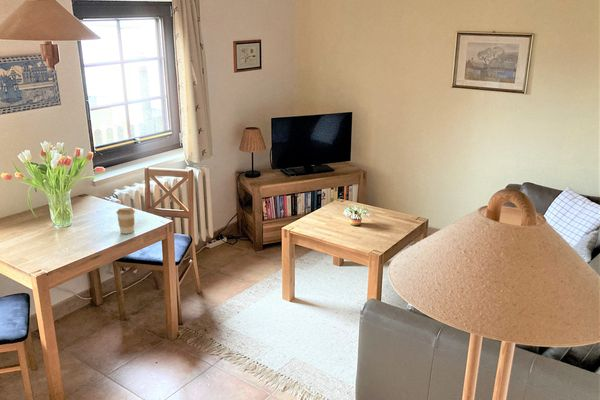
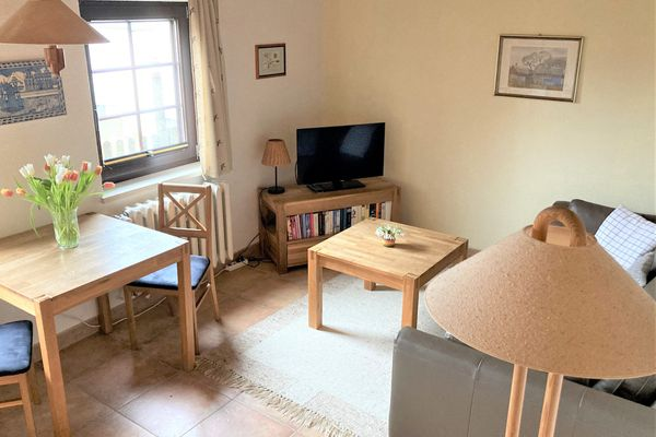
- coffee cup (126, 220)
